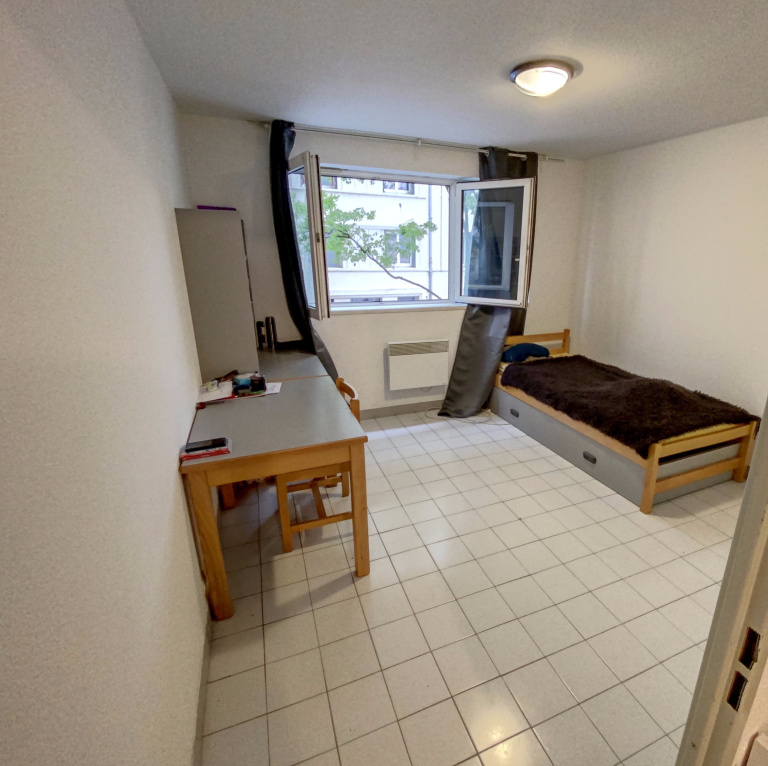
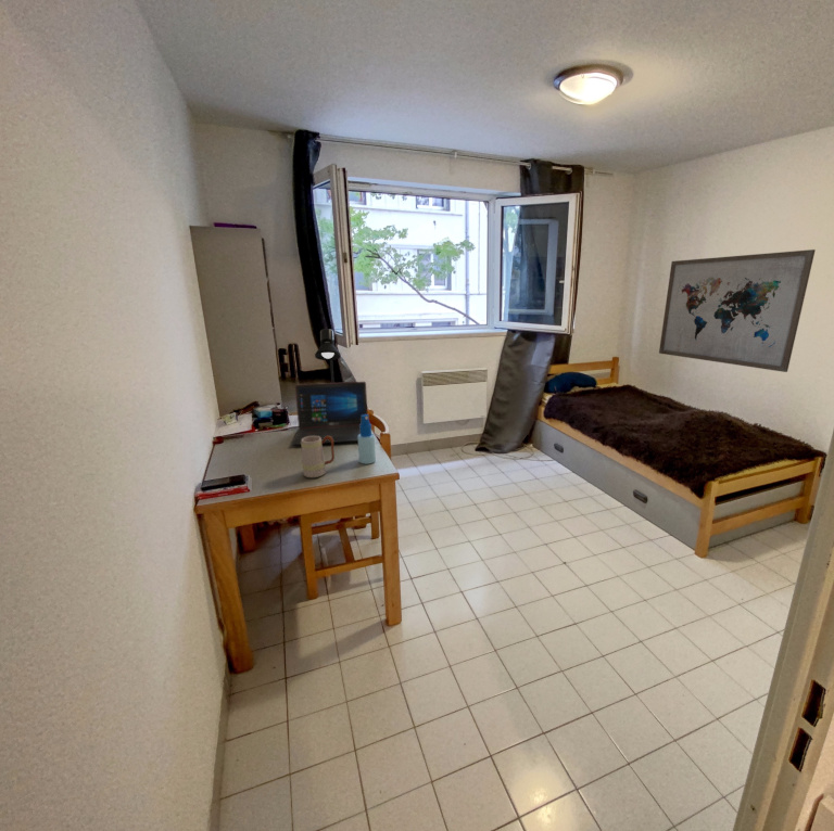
+ laptop (330, 411)
+ spray bottle (366, 437)
+ mug (317, 455)
+ wall art (723, 310)
+ desk lamp (330, 366)
